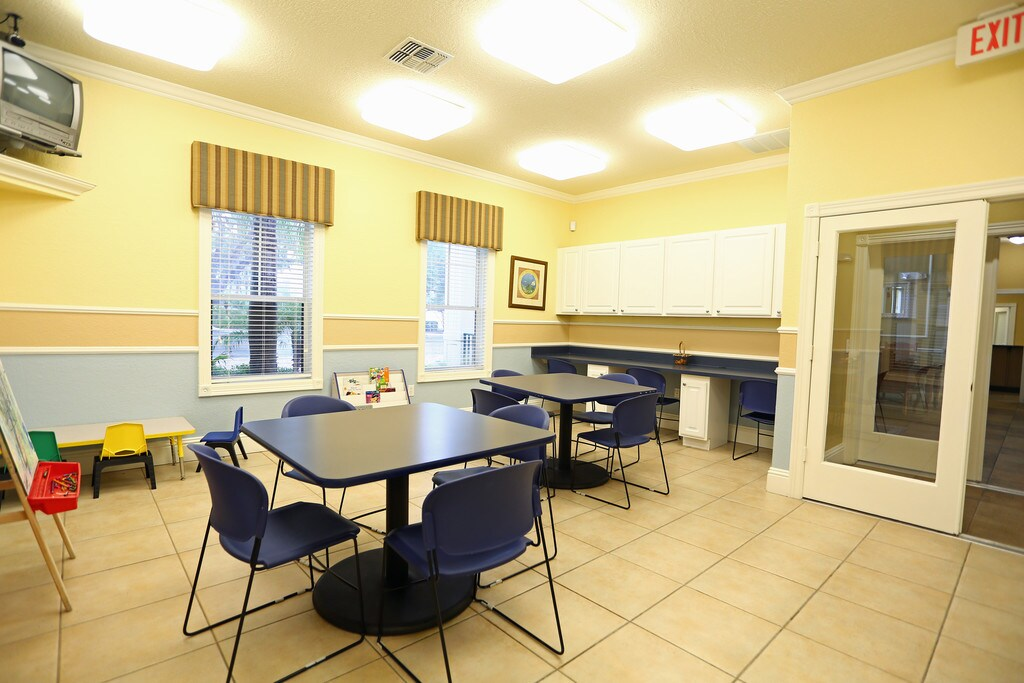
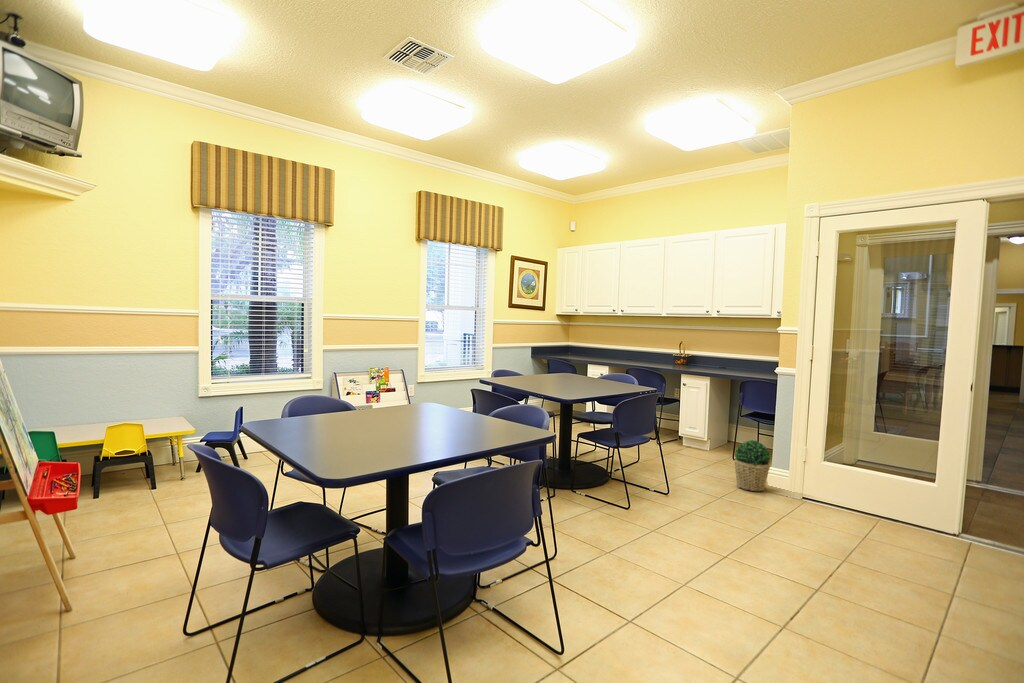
+ potted plant (751, 464)
